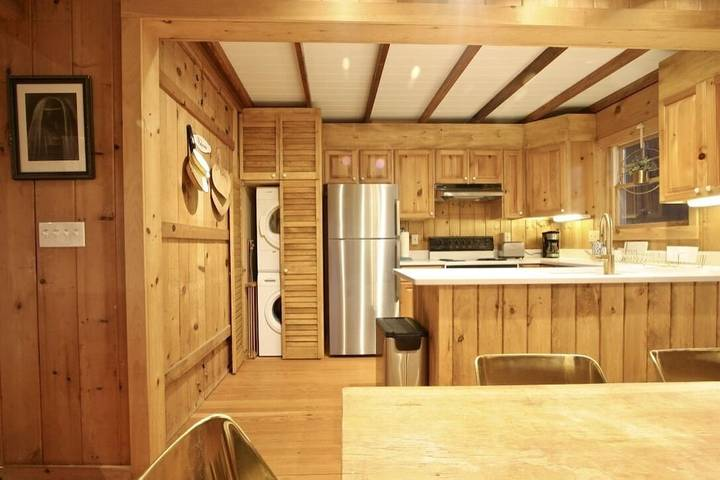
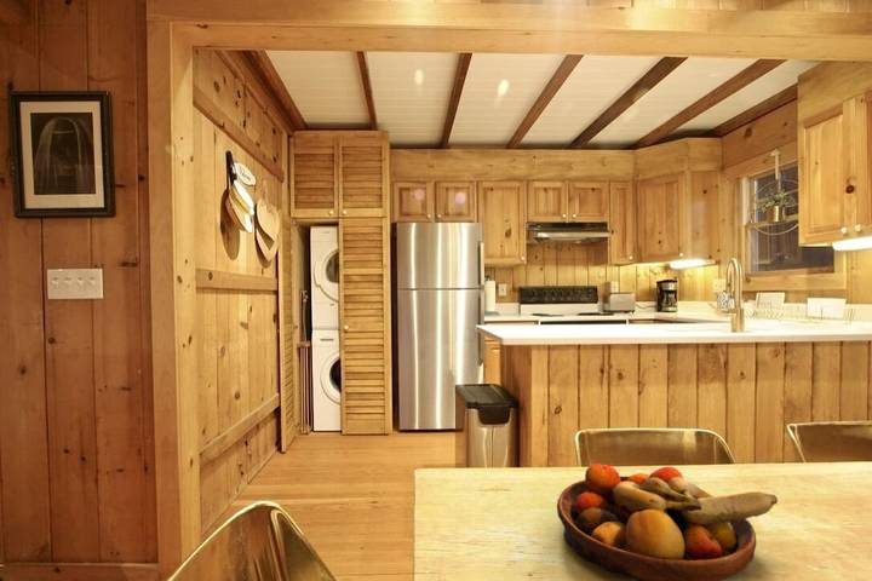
+ fruit bowl (650, 504)
